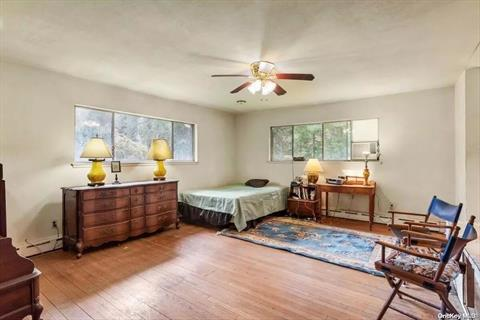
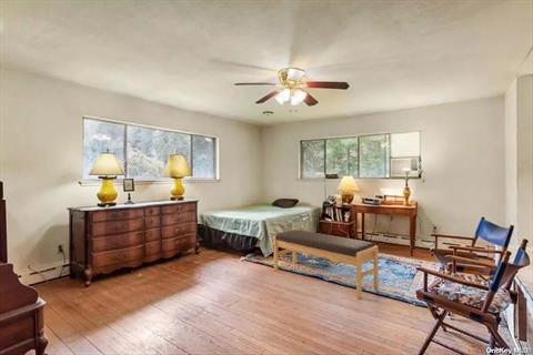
+ bench (321, 256)
